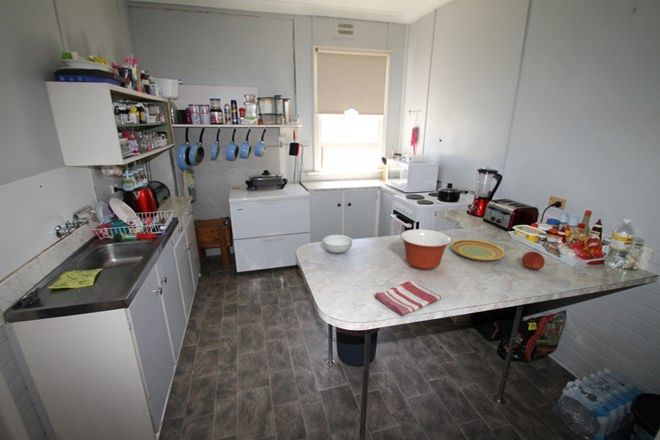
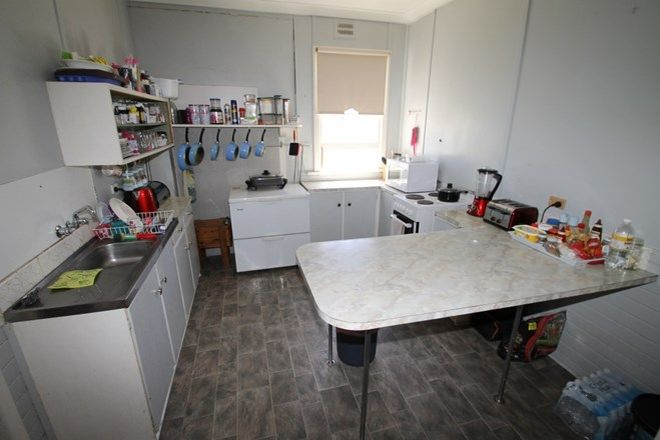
- mixing bowl (423, 251)
- fruit (533, 260)
- plate (477, 251)
- dish towel (407, 296)
- cereal bowl (337, 245)
